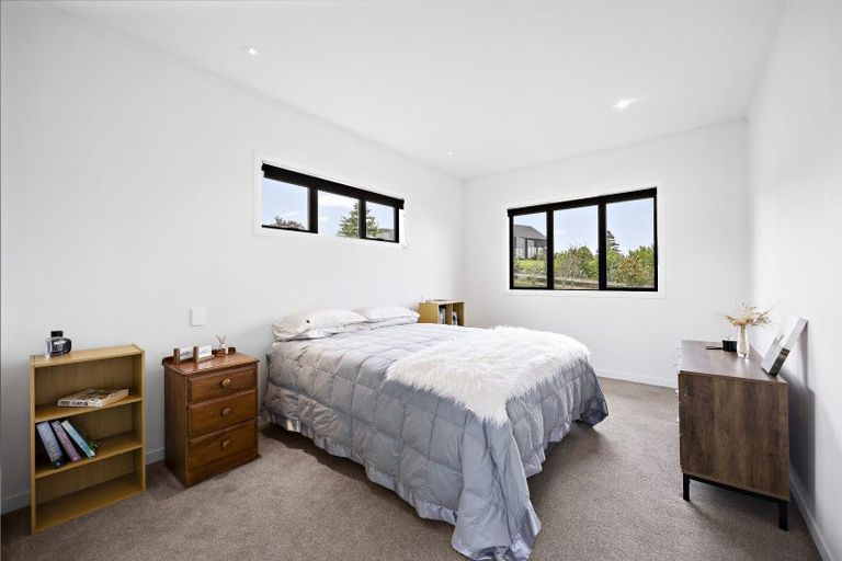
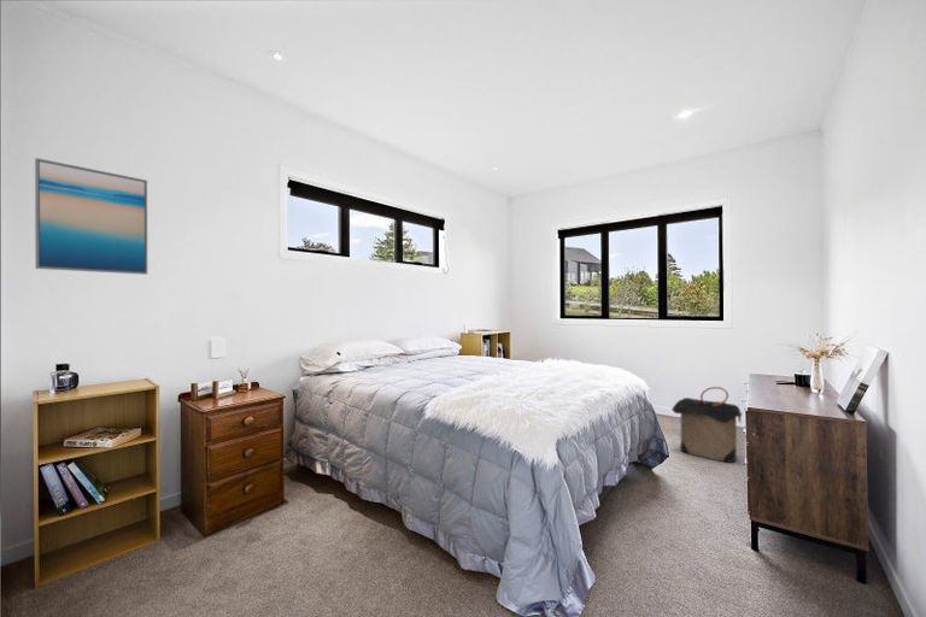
+ laundry hamper (705, 421)
+ wall art (95, 221)
